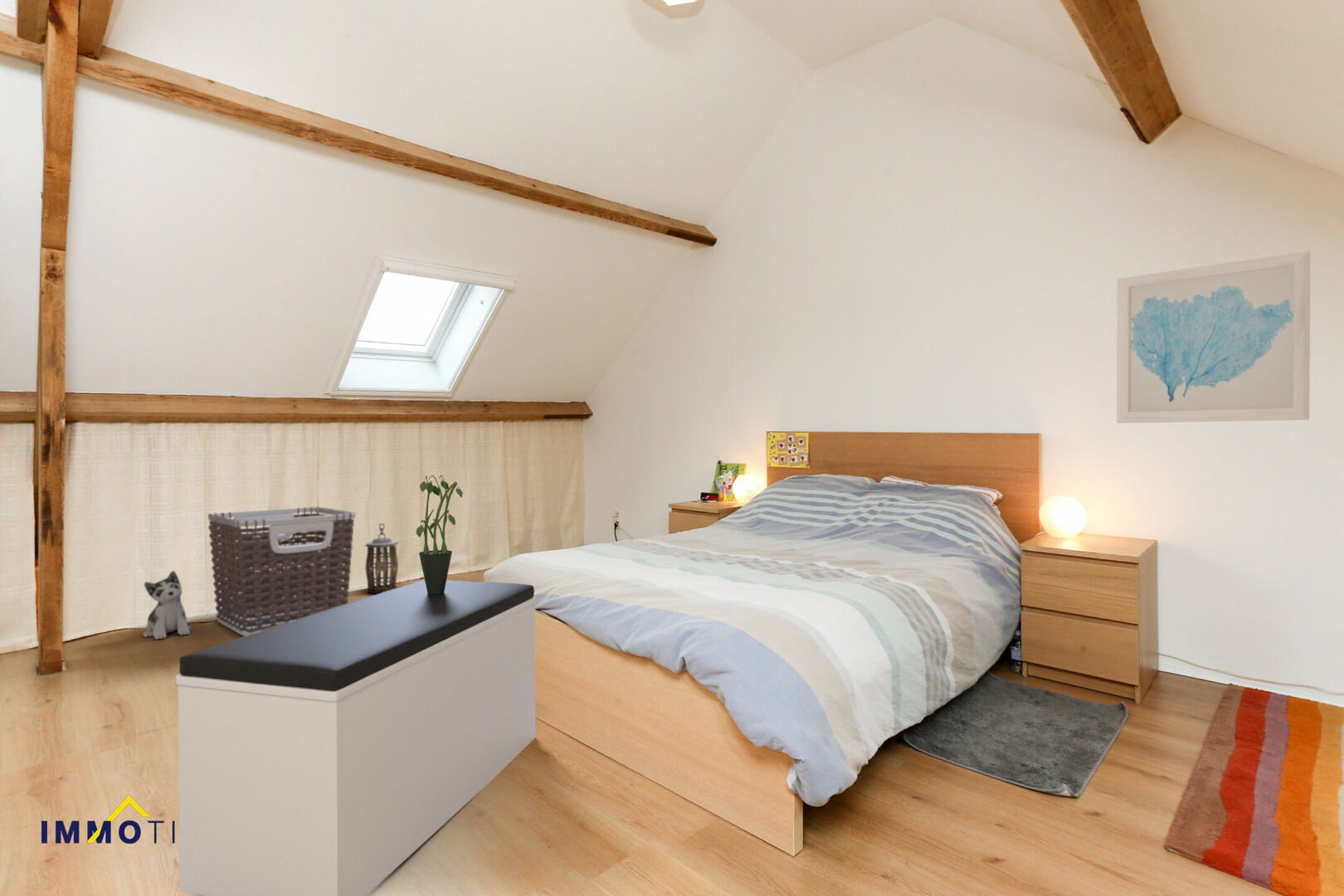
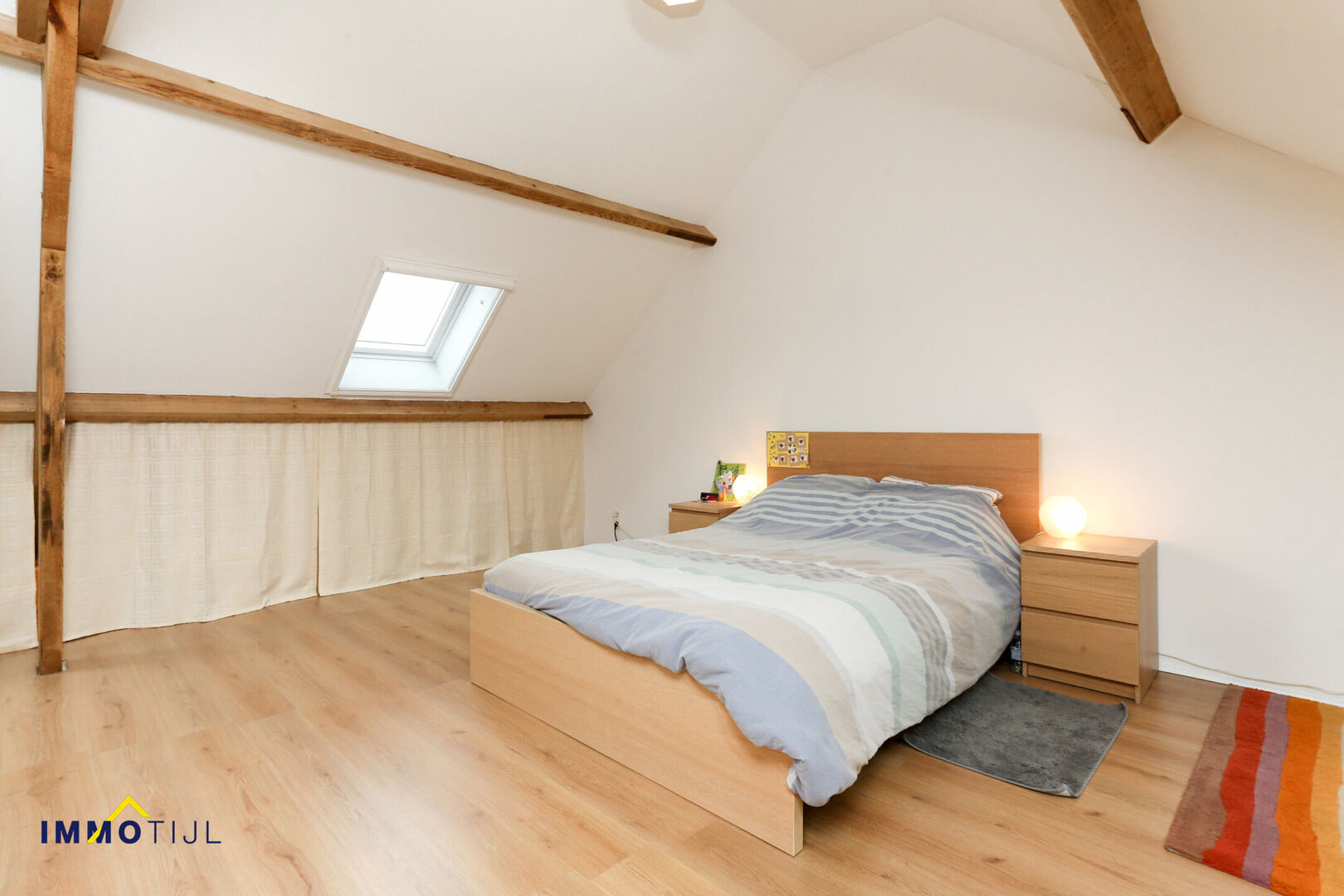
- bench (392, 705)
- wall art (1205, 343)
- plush toy (166, 601)
- clothes hamper (282, 566)
- potted plant (441, 533)
- lantern (382, 557)
